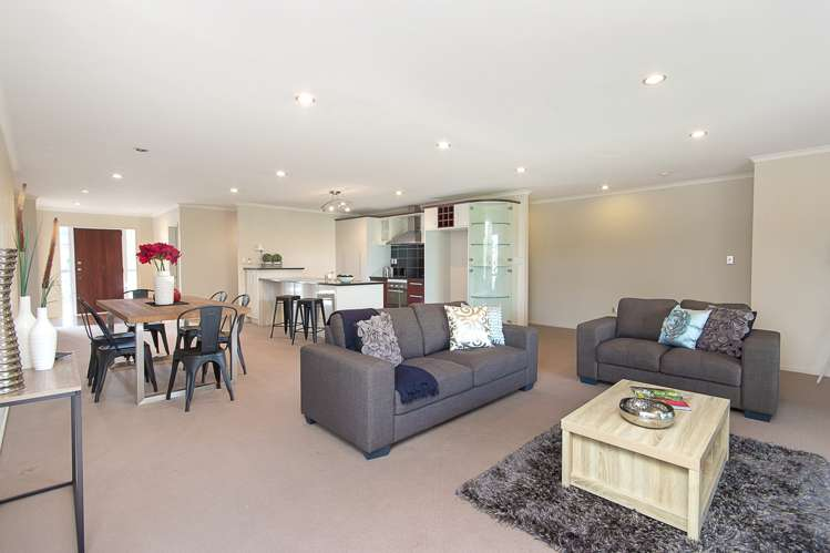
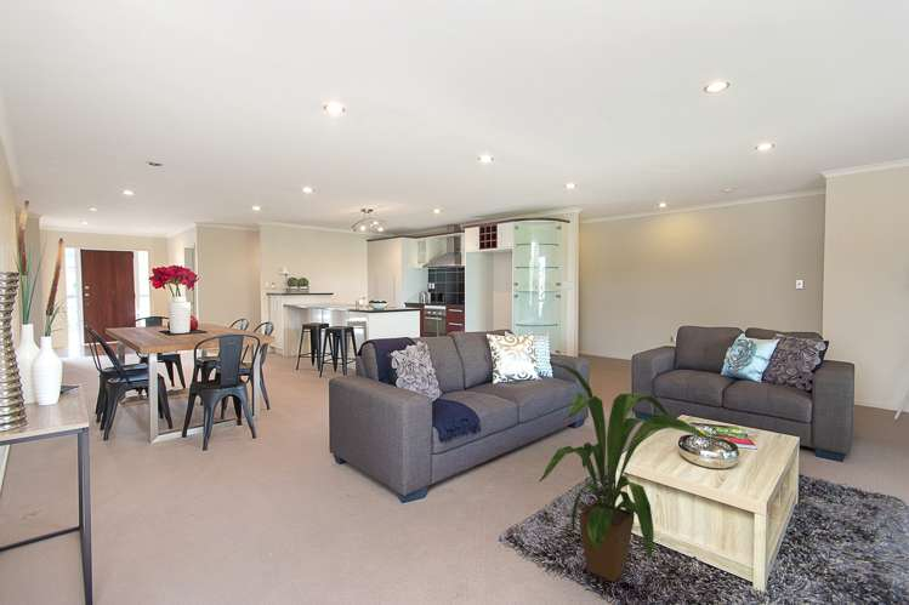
+ house plant (623, 472)
